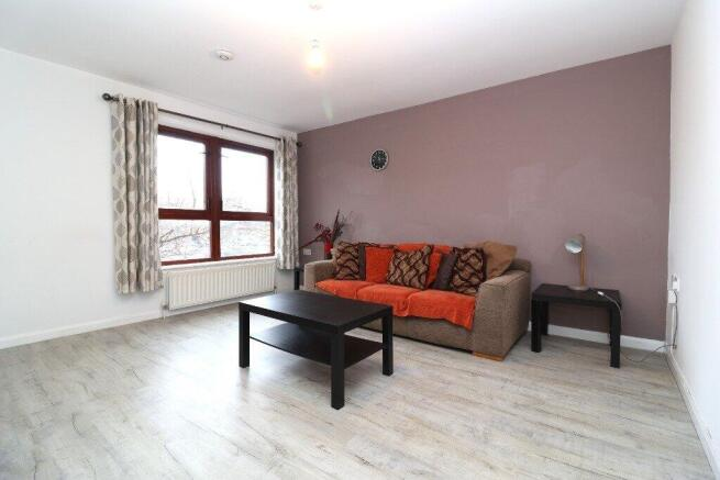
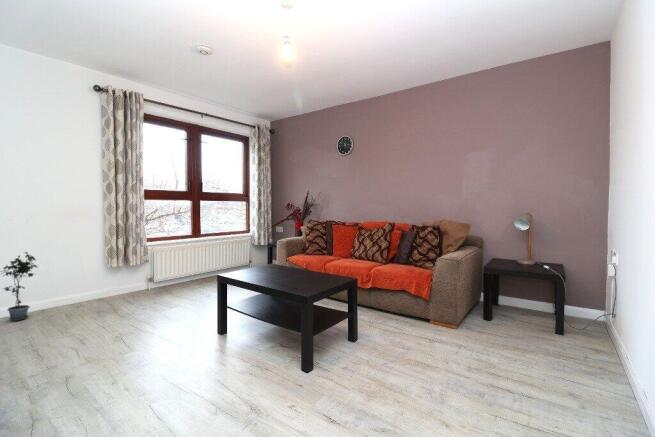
+ potted plant (19, 286)
